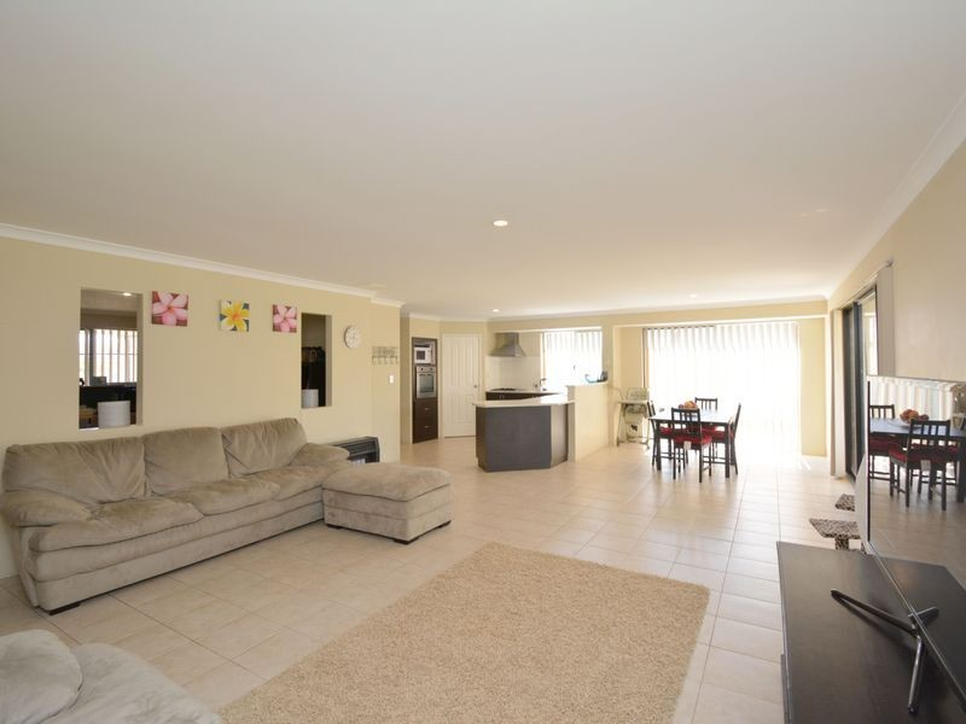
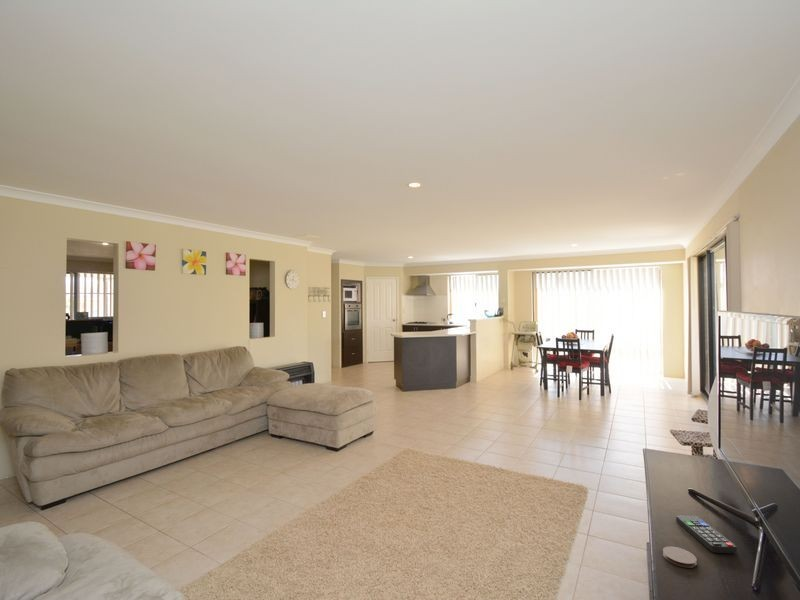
+ remote control (704, 532)
+ coaster (679, 556)
